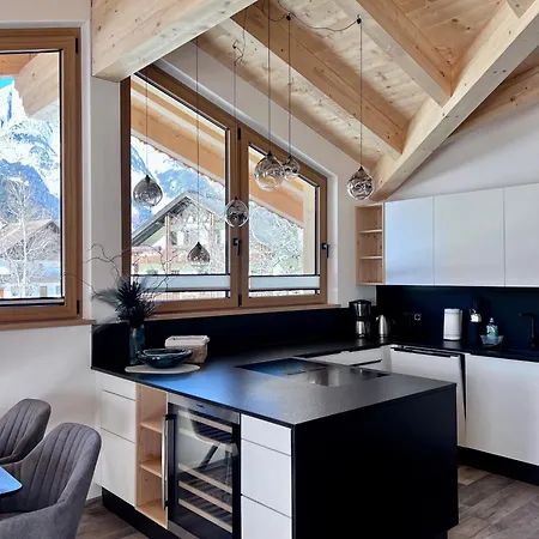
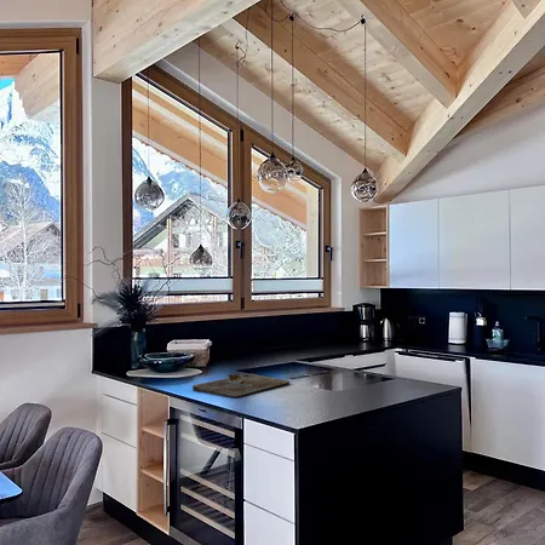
+ cutting board (242, 380)
